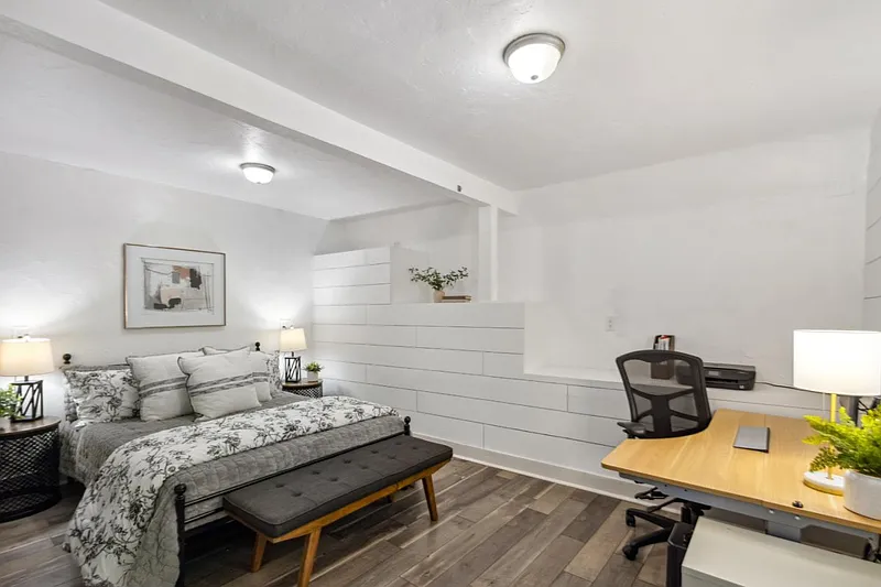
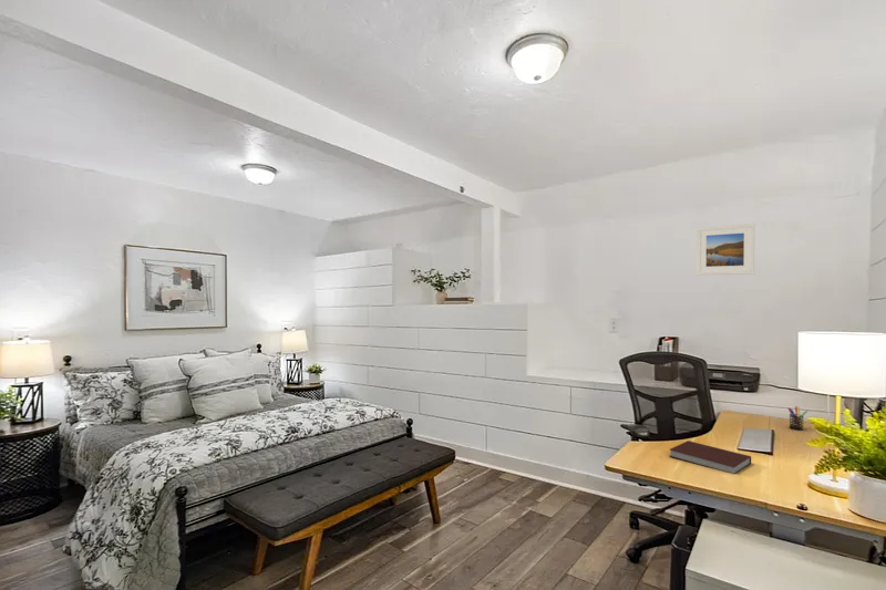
+ notebook (709, 456)
+ pen holder (797, 417)
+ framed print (724, 250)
